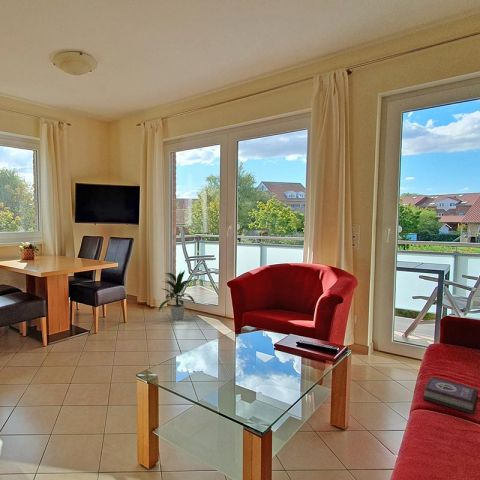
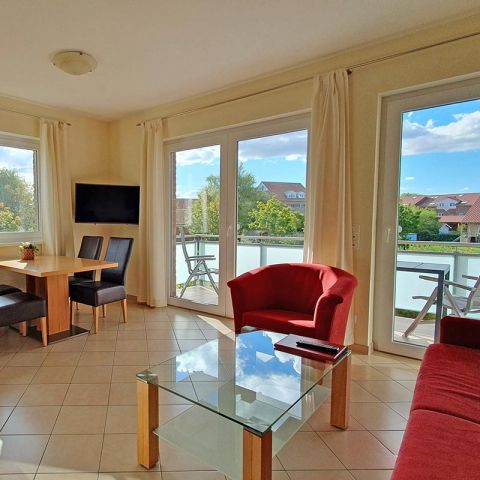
- indoor plant (175, 294)
- book (450, 393)
